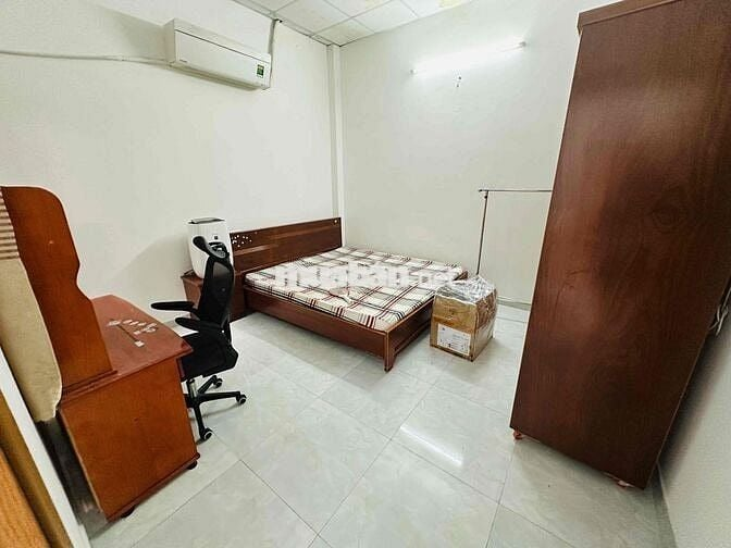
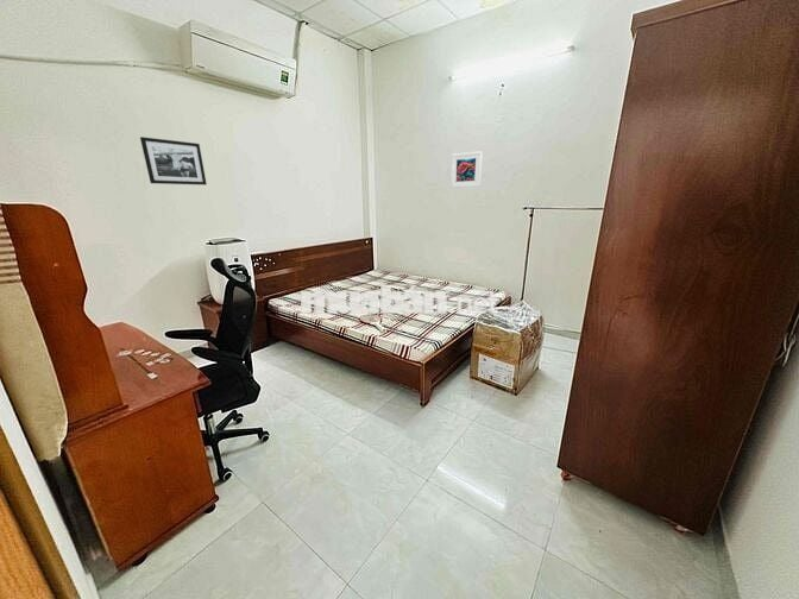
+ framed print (465, 170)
+ picture frame (175, 162)
